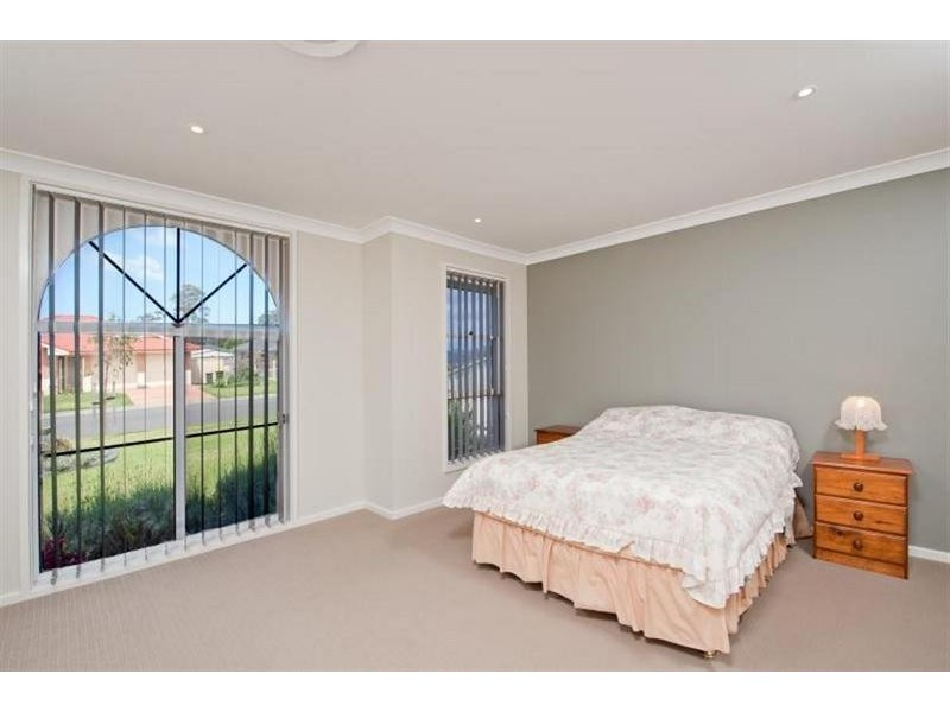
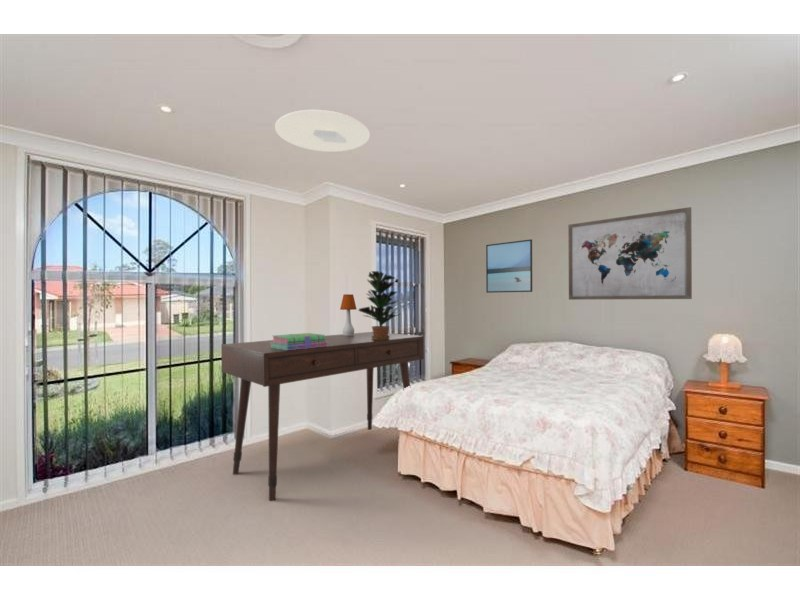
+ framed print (508, 267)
+ stack of books (298, 340)
+ potted plant (380, 304)
+ table lamp (348, 314)
+ wall art (623, 258)
+ ceiling light (323, 129)
+ desk (329, 375)
